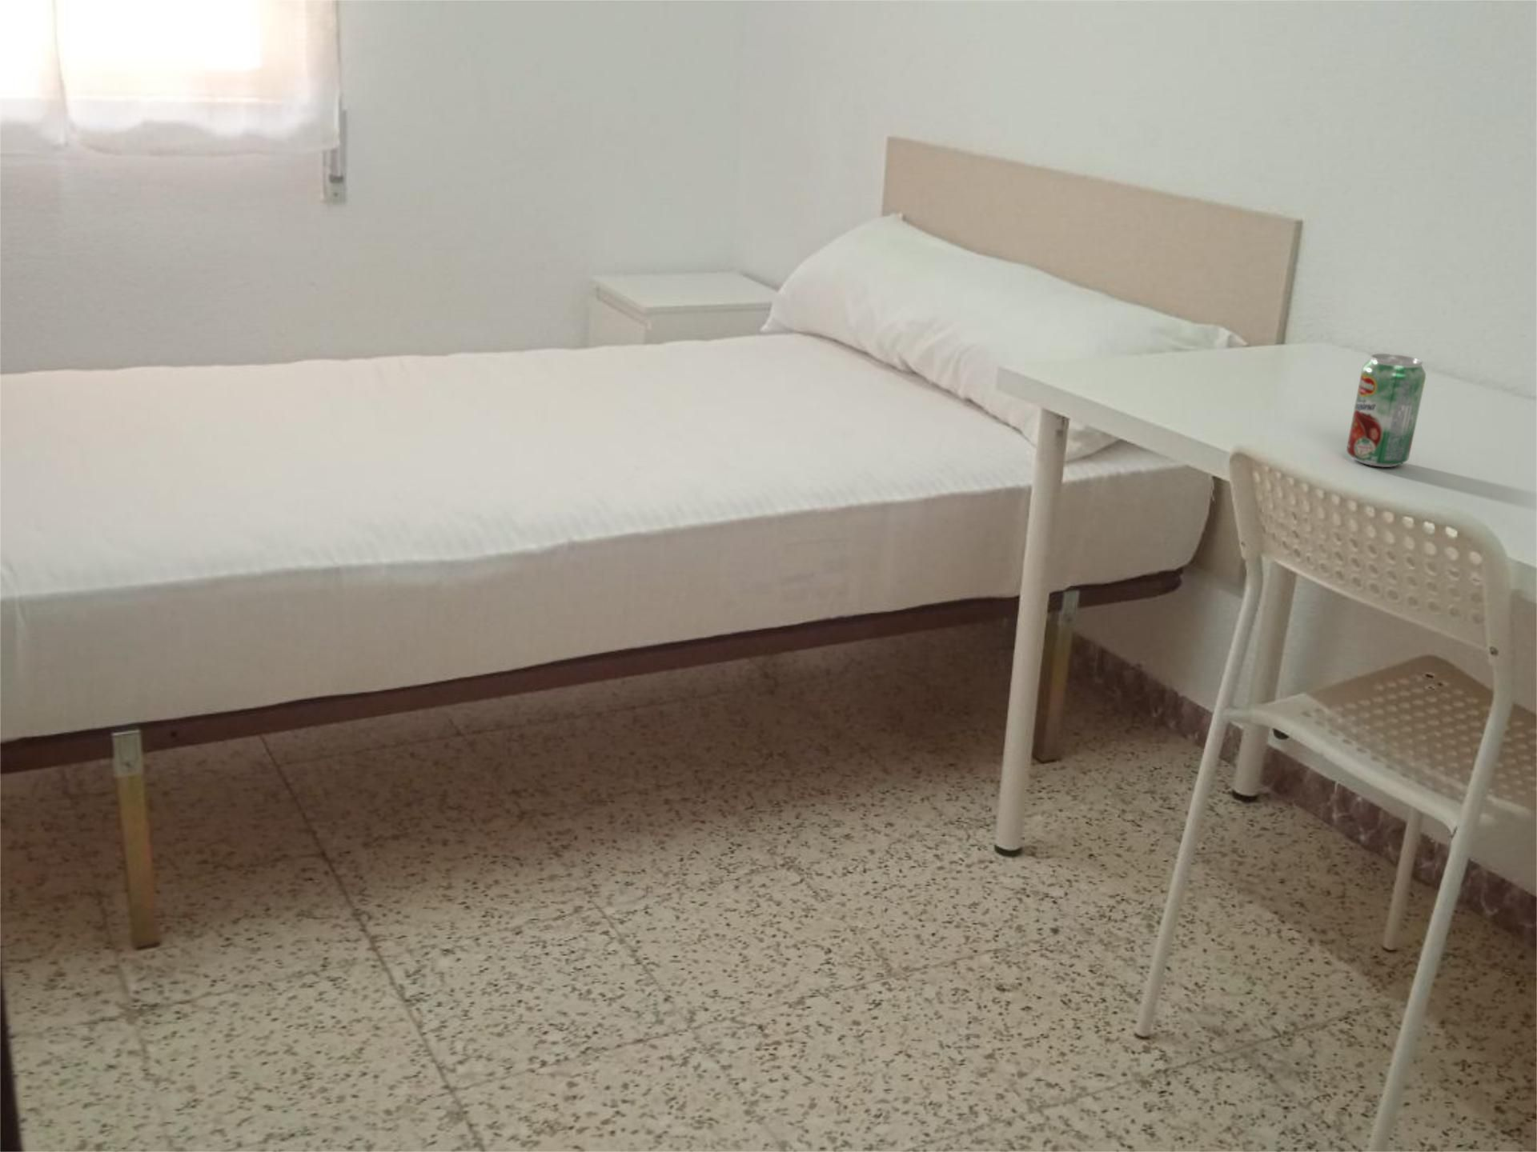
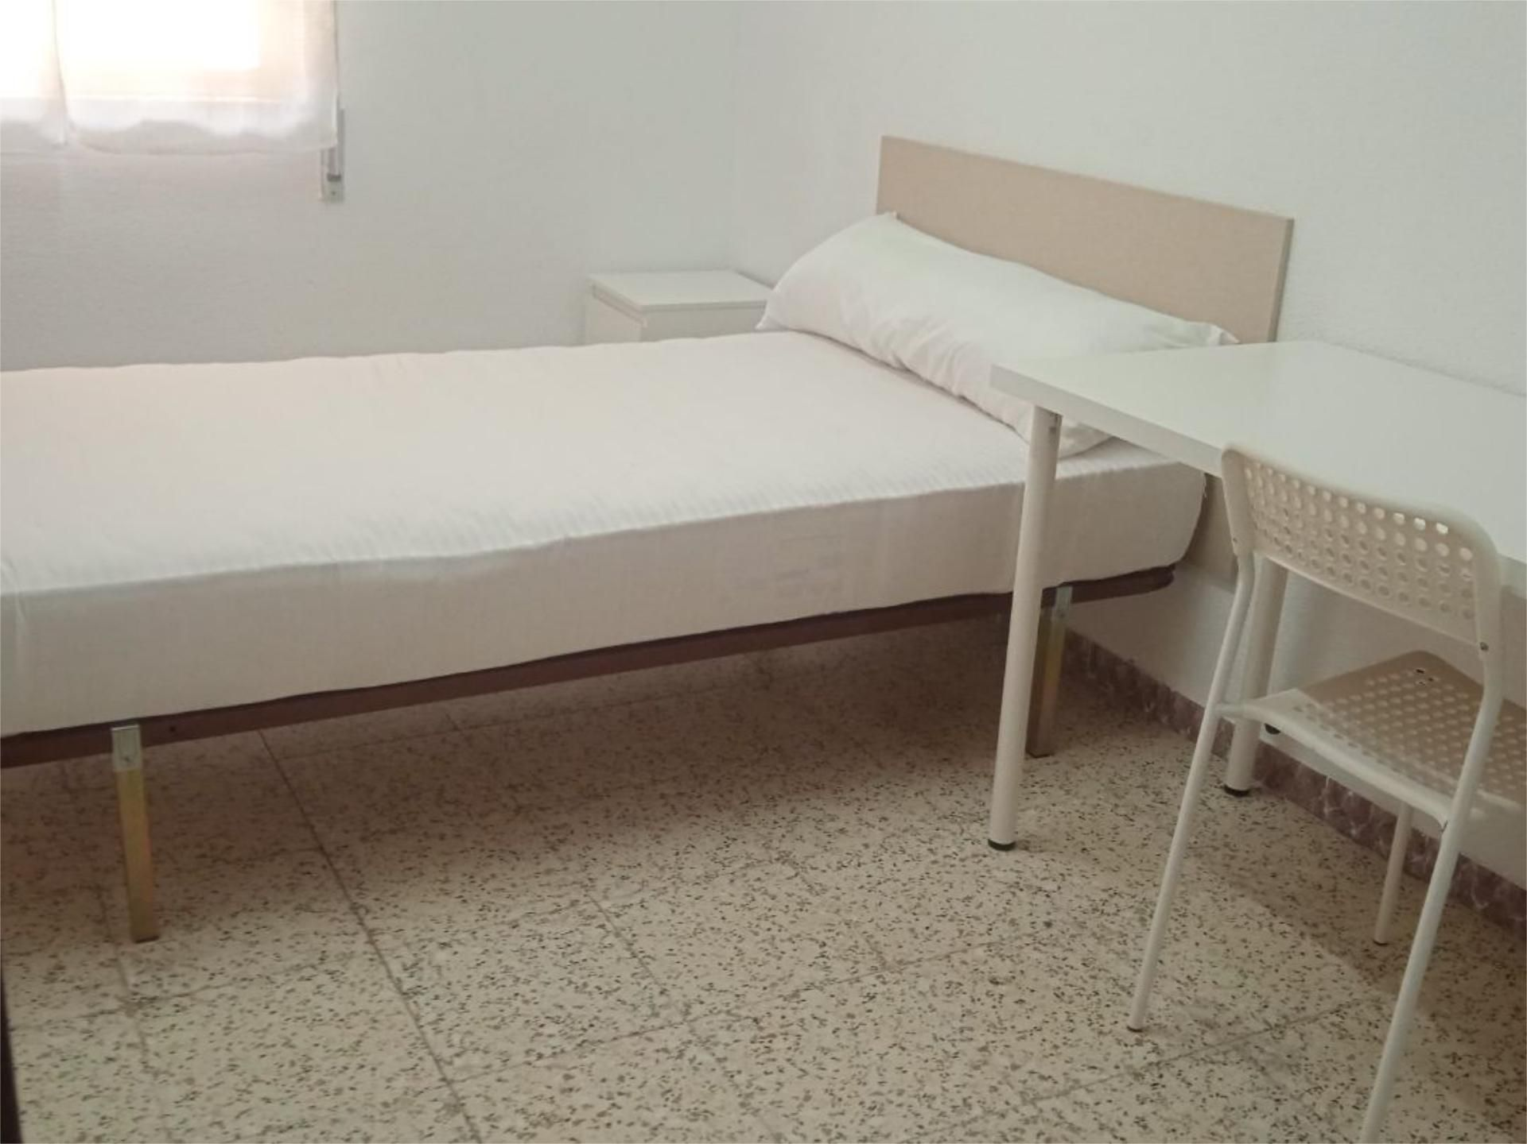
- beverage can (1386, 410)
